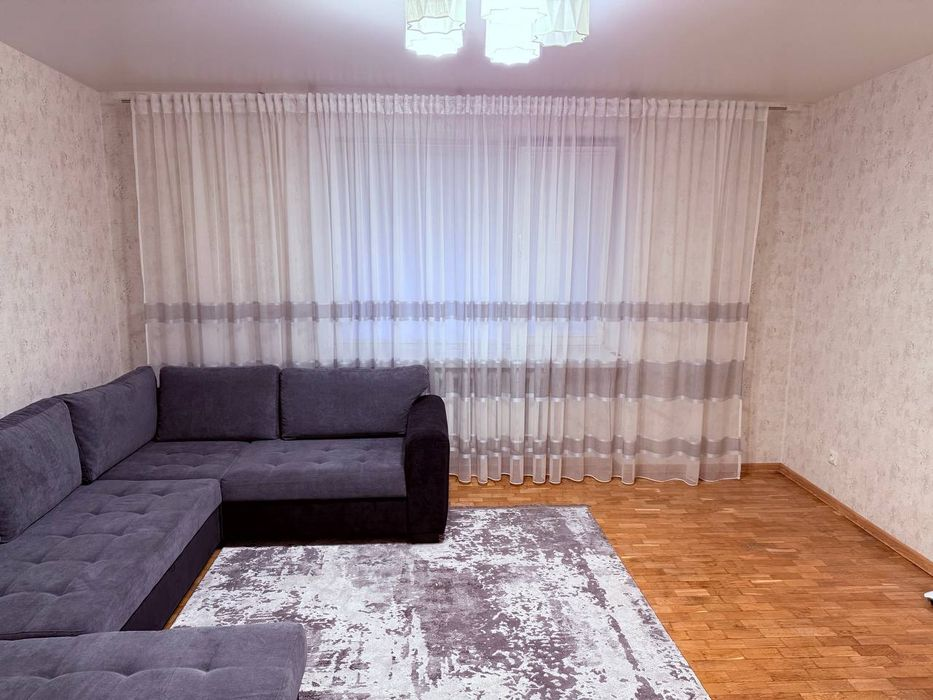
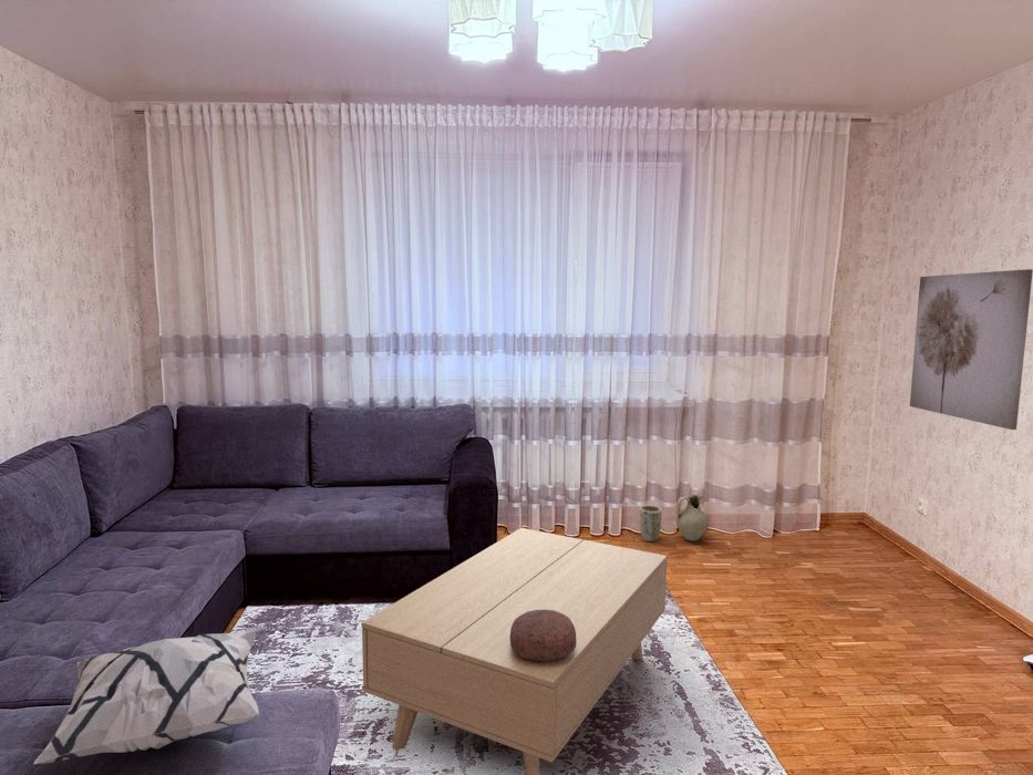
+ coffee table (527, 659)
+ wall art (963, 345)
+ decorative pillow (163, 686)
+ plant pot (650, 524)
+ decorative bowl (543, 631)
+ ceramic jug (692, 517)
